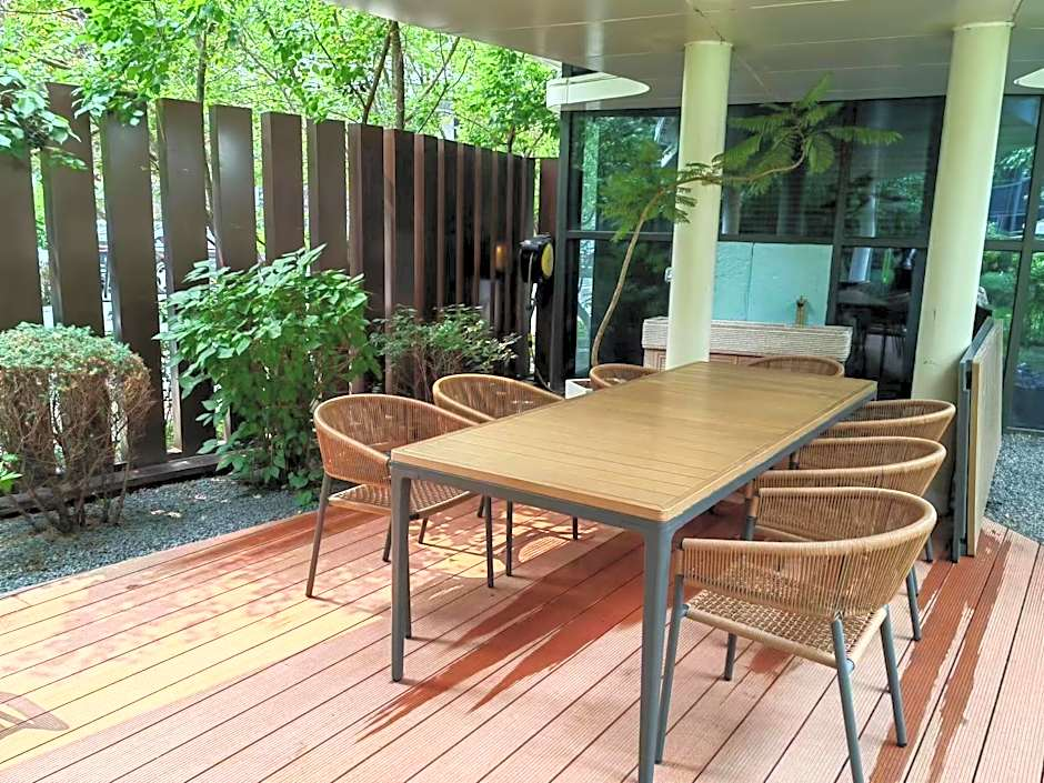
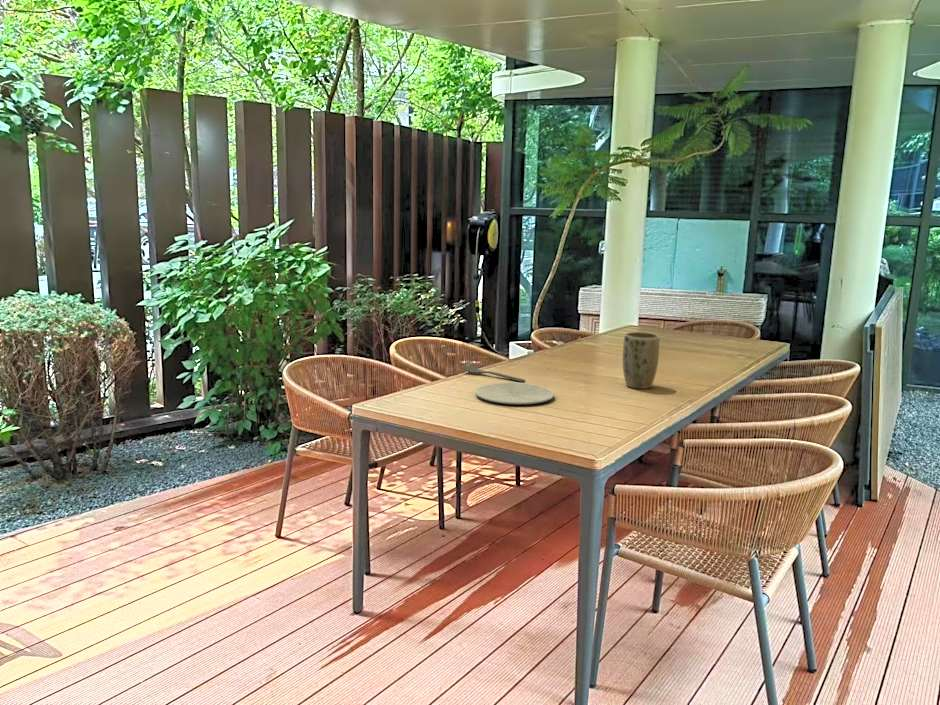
+ plate (514, 394)
+ spoon (492, 373)
+ plant pot (640, 360)
